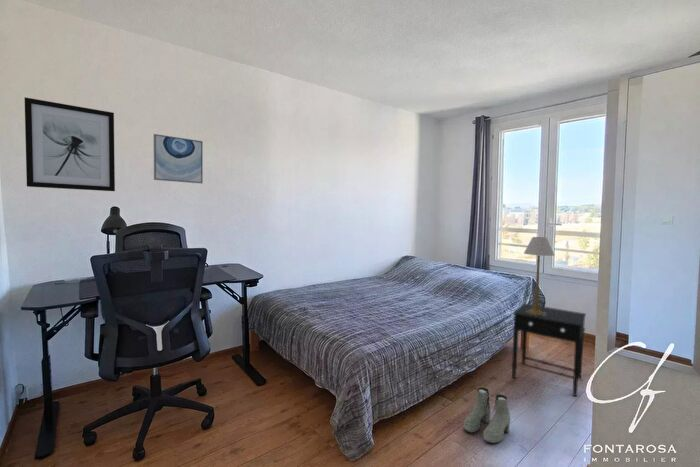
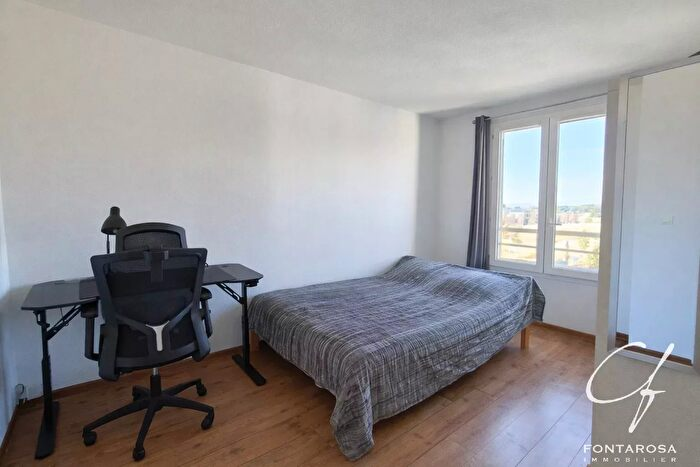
- side table (551, 337)
- boots (487, 412)
- table lamp (537, 275)
- wall art (179, 159)
- wall art (72, 147)
